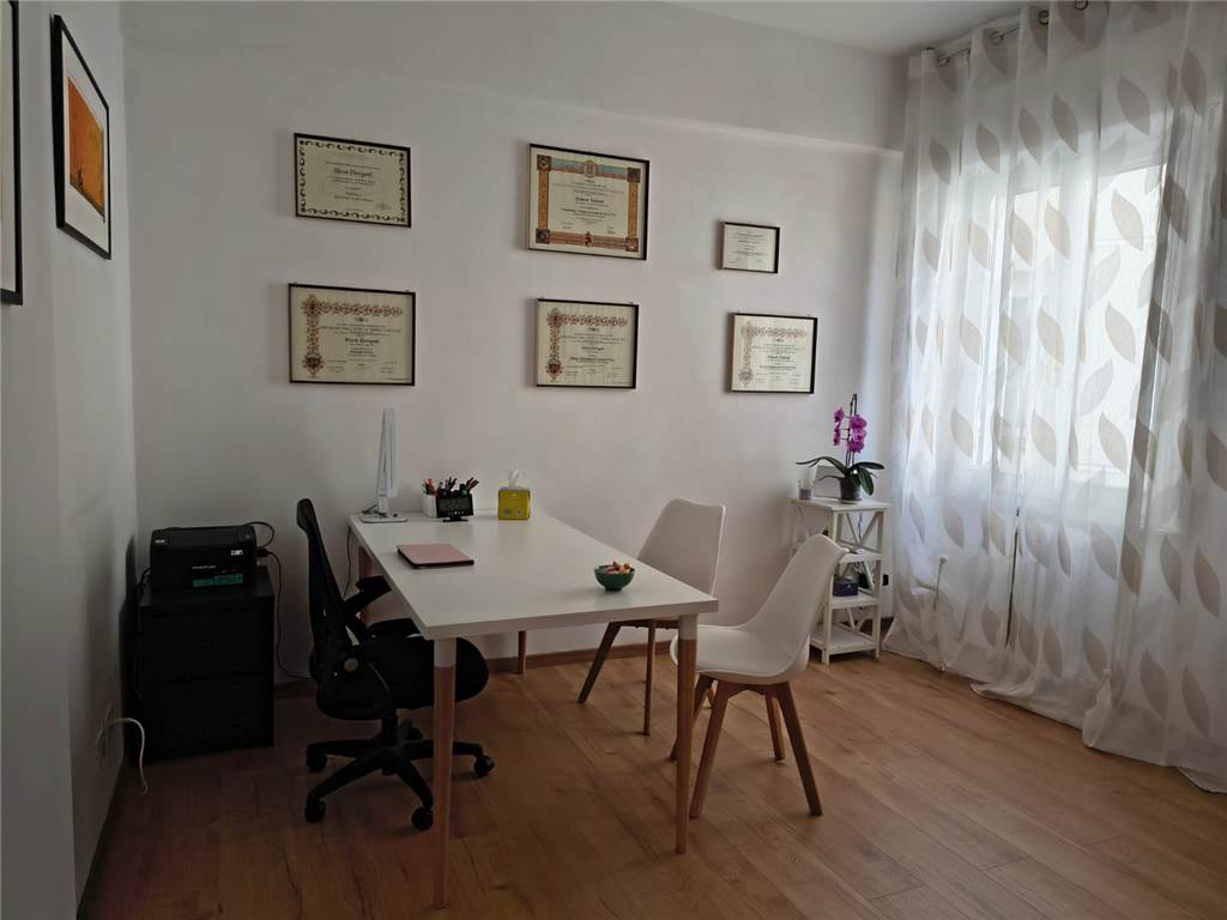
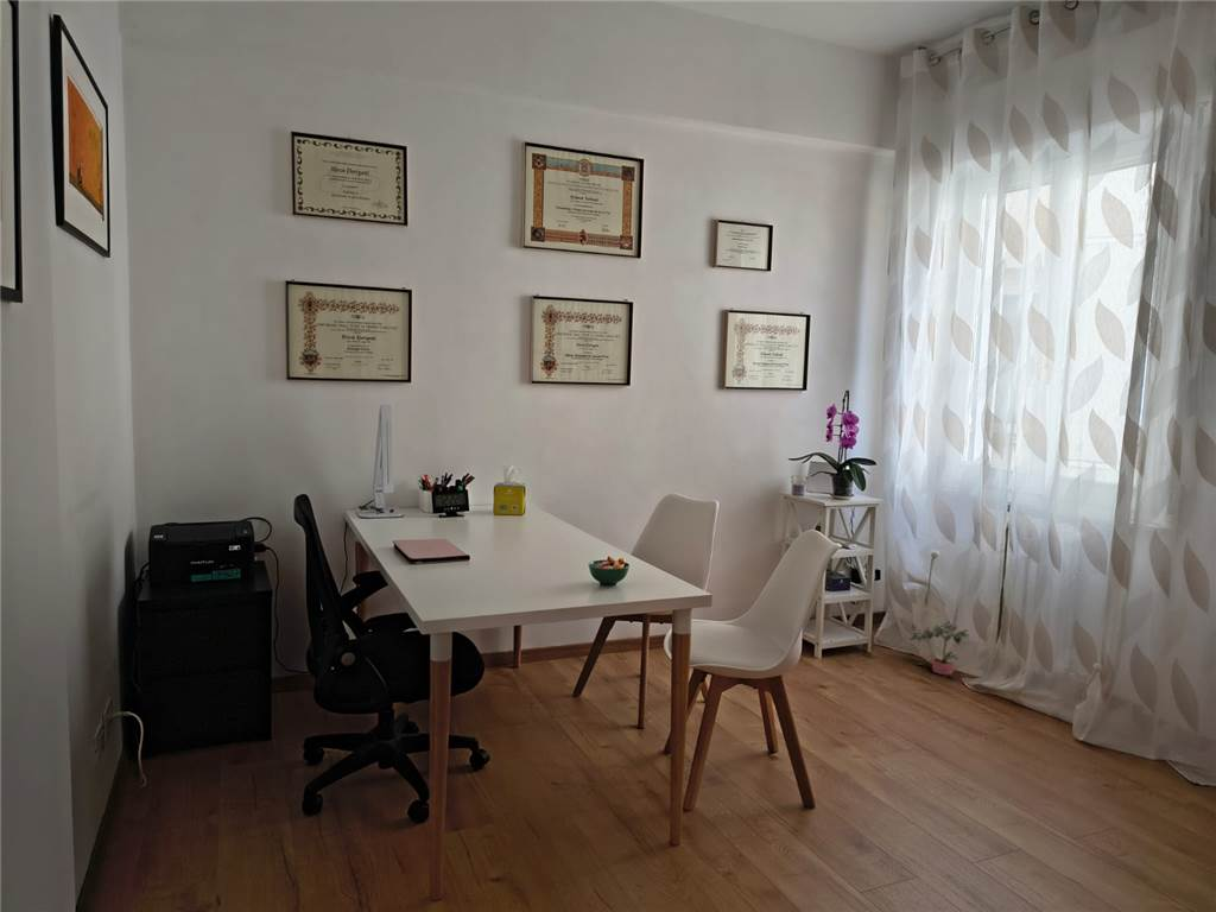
+ potted plant (944, 644)
